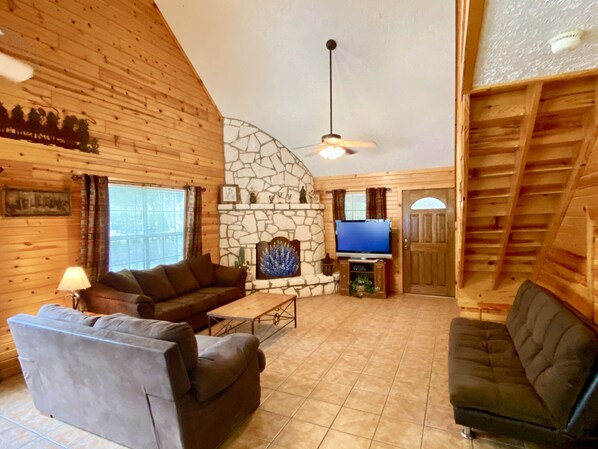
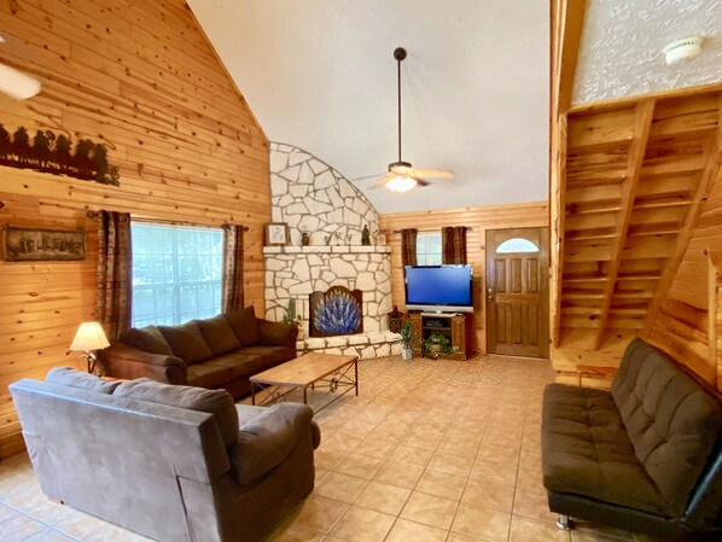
+ indoor plant (406, 339)
